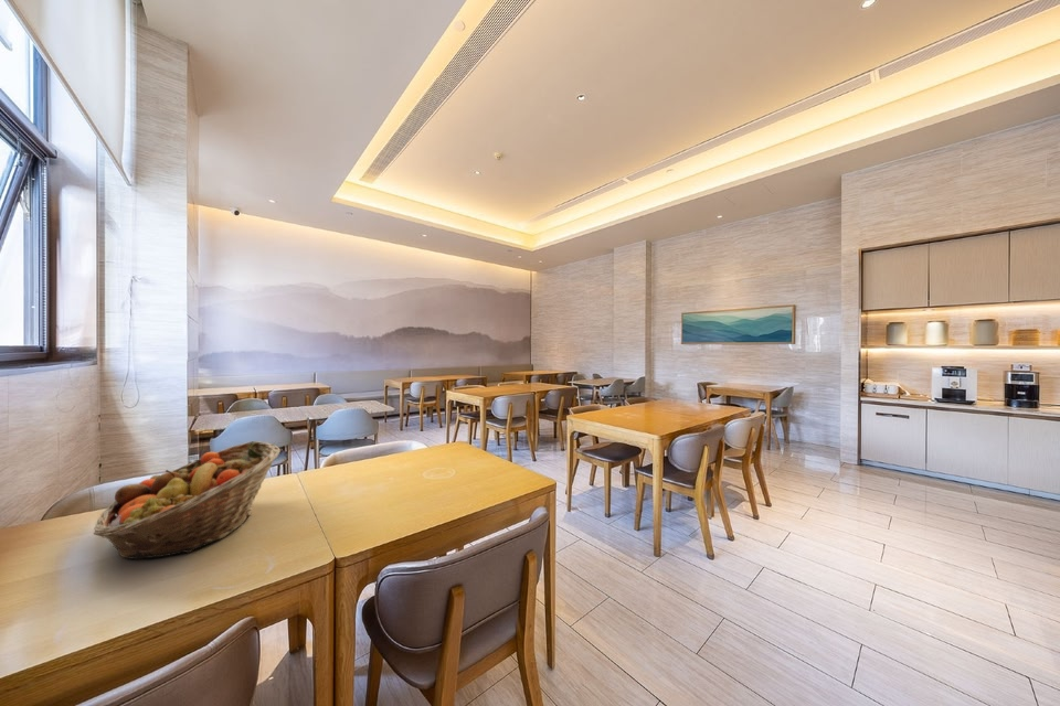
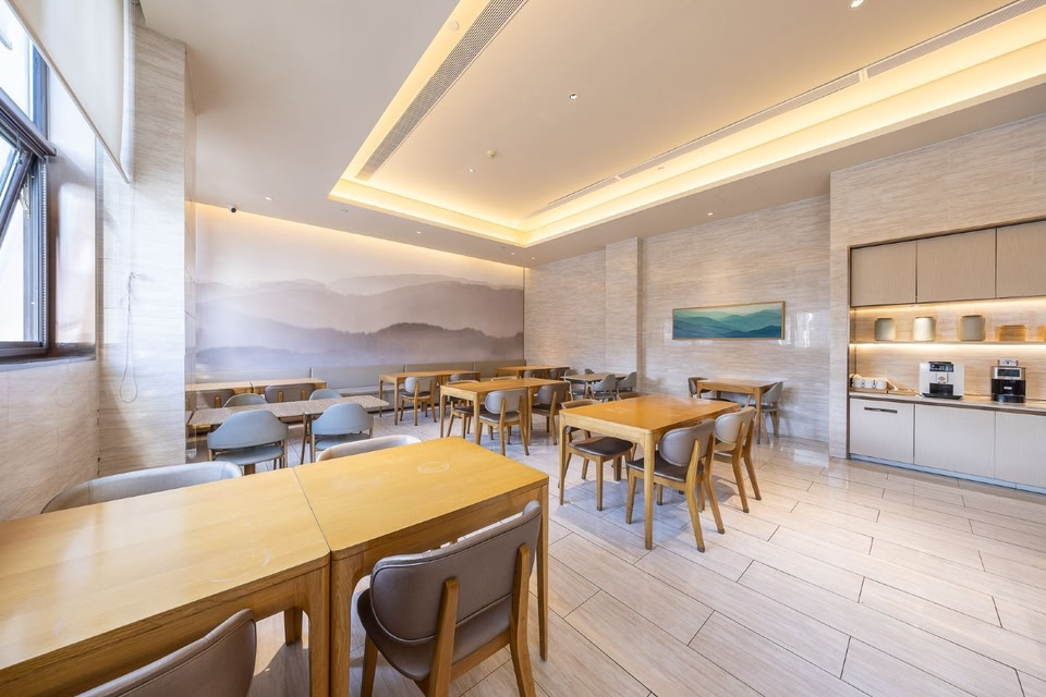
- fruit basket (198, 491)
